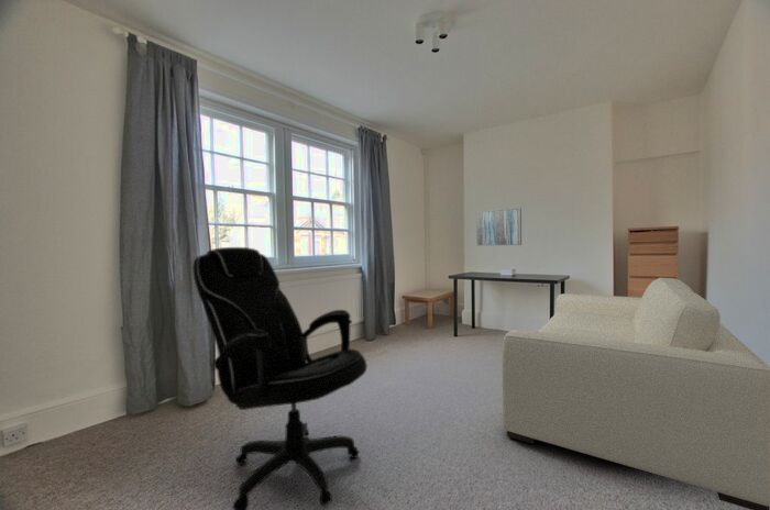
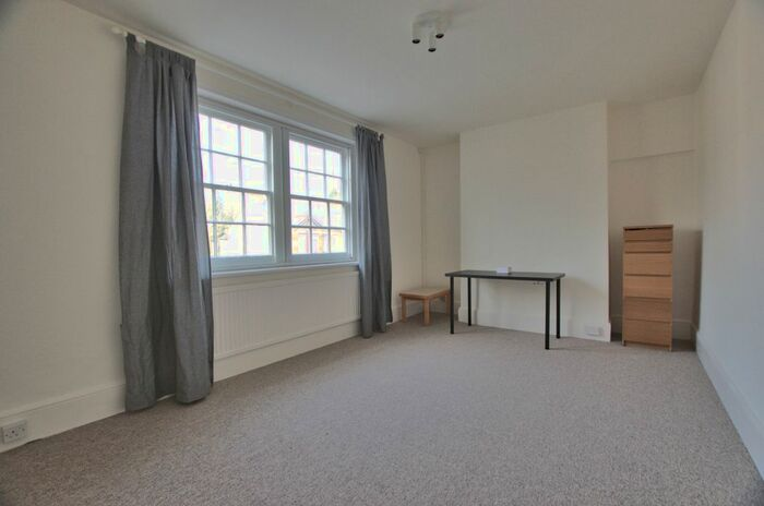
- wall art (497, 228)
- sofa (619, 341)
- office chair (279, 356)
